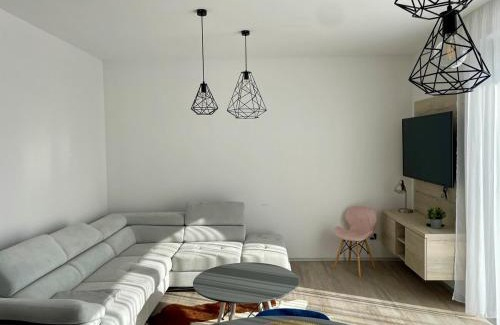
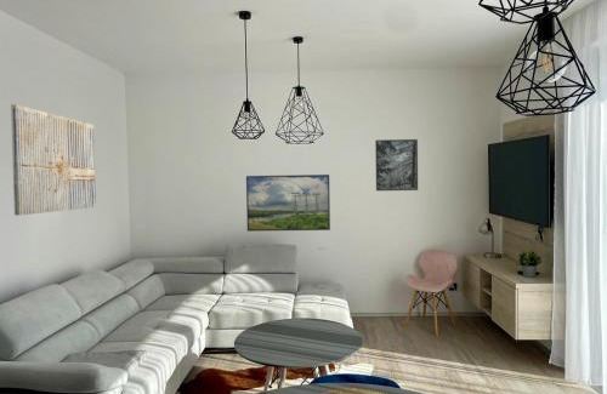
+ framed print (396, 165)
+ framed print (288, 202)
+ wall art (59, 162)
